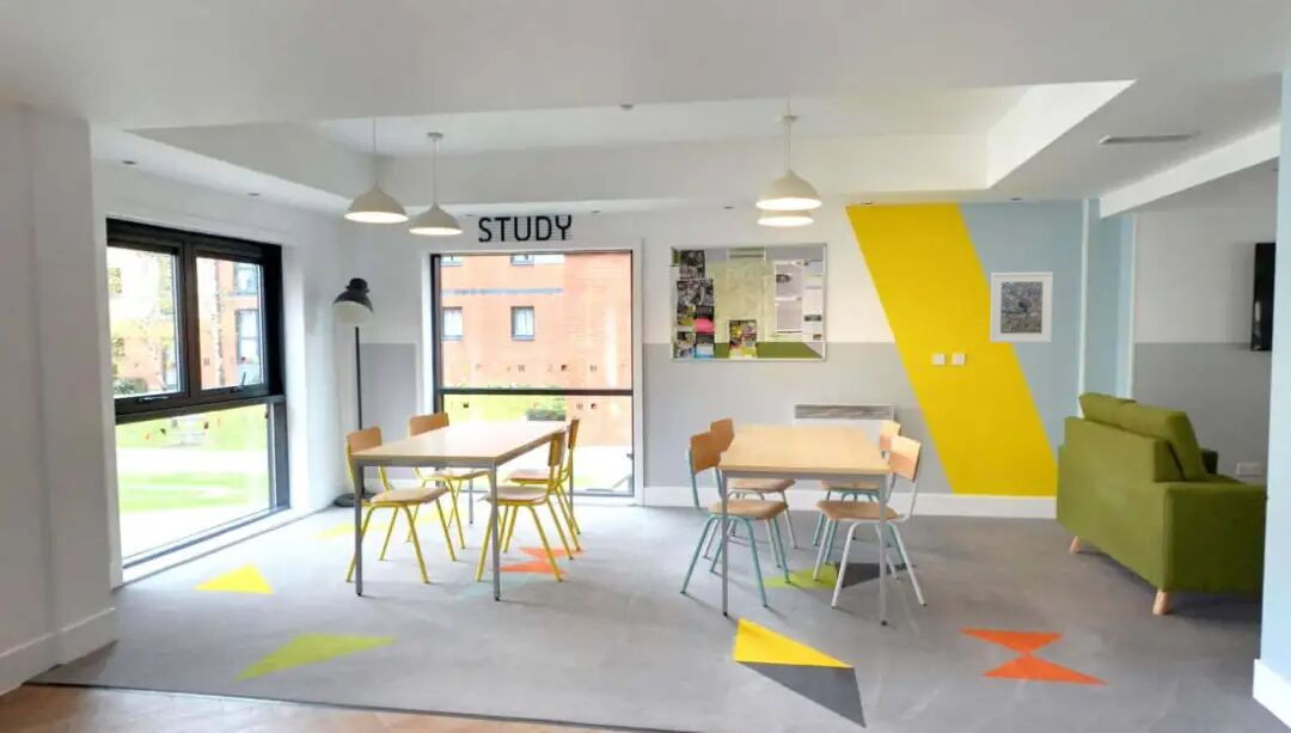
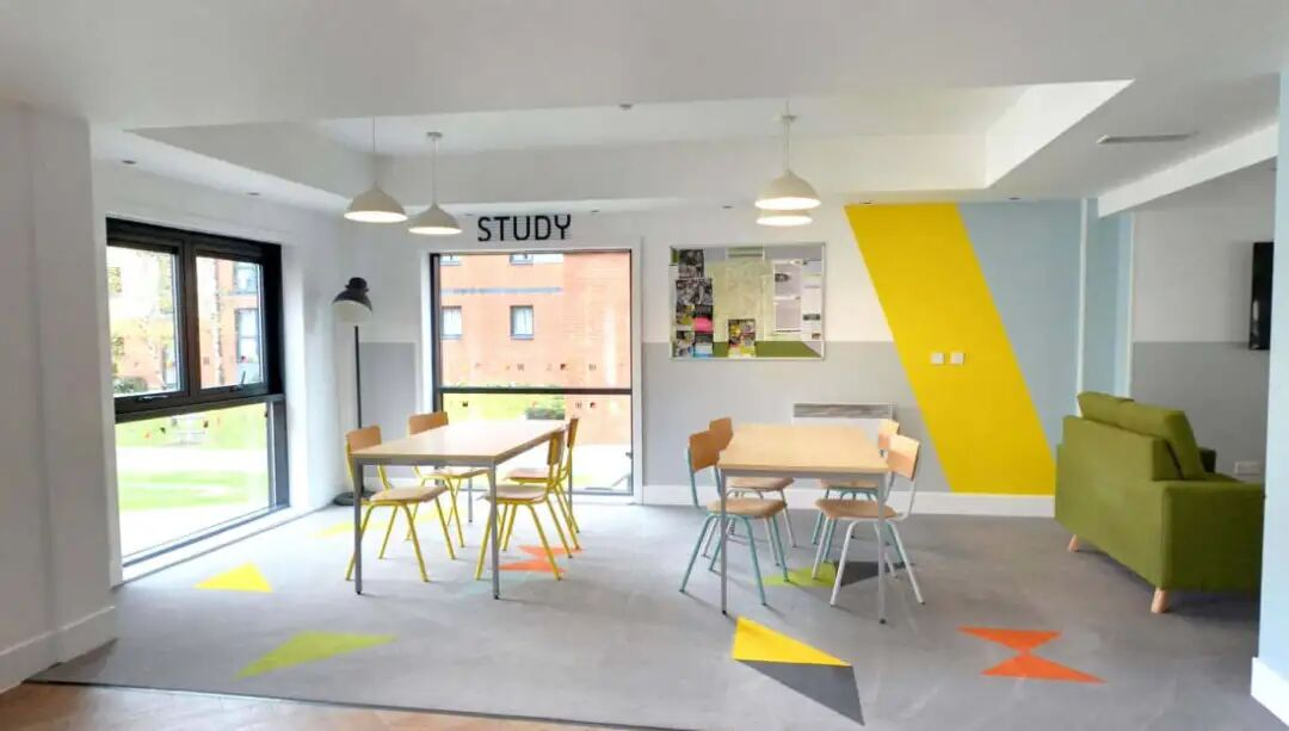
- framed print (1021, 307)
